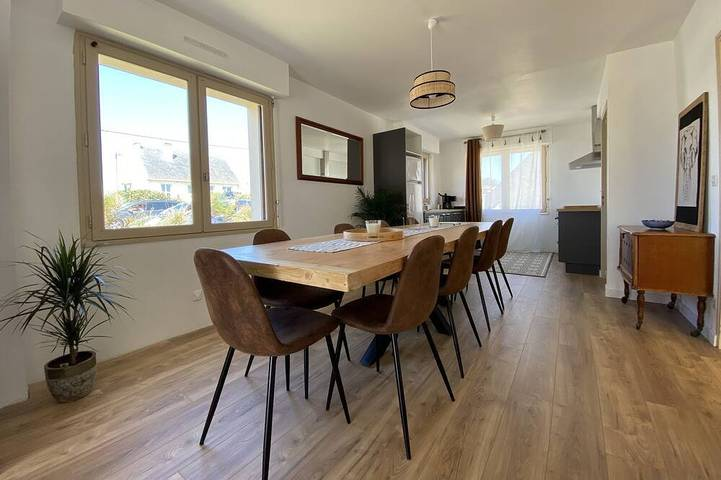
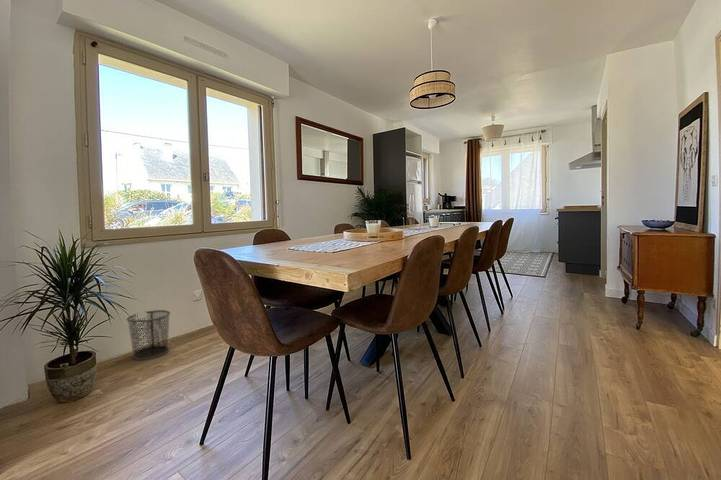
+ waste bin (149, 334)
